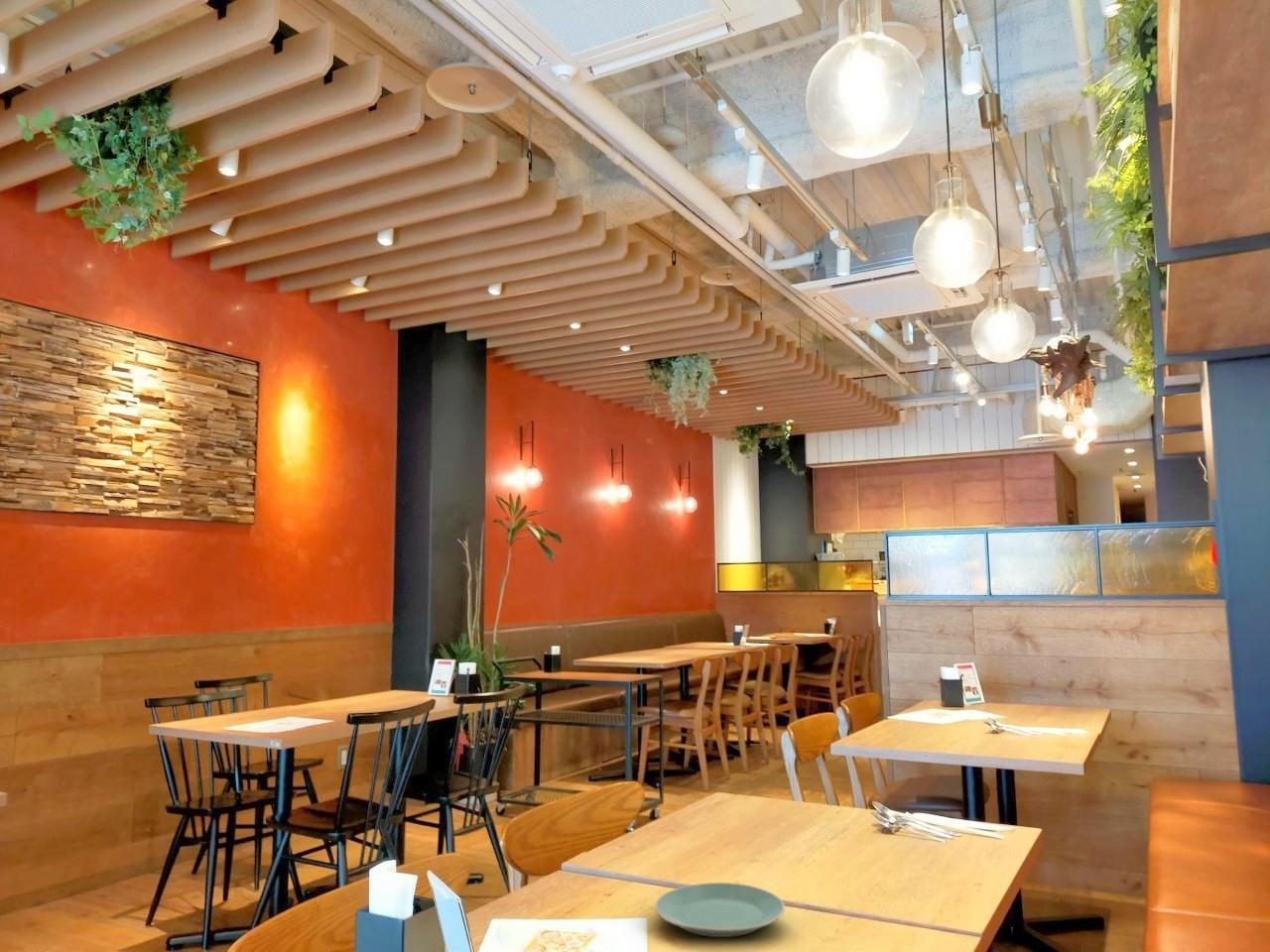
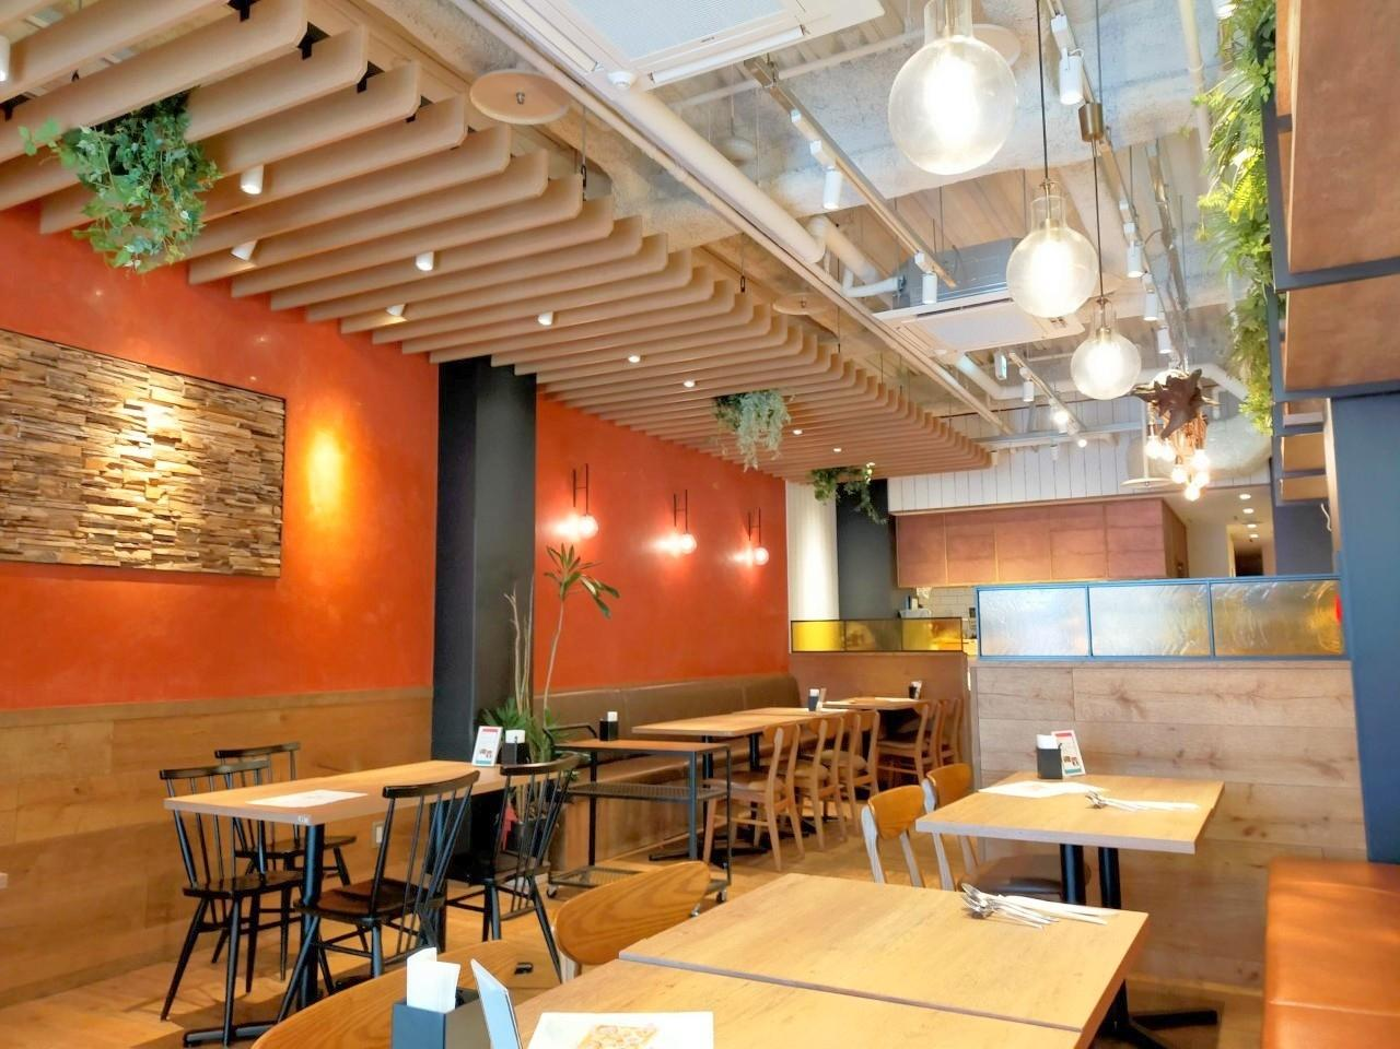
- plate (719, 911)
